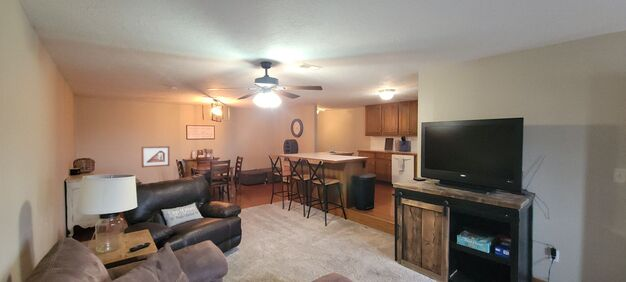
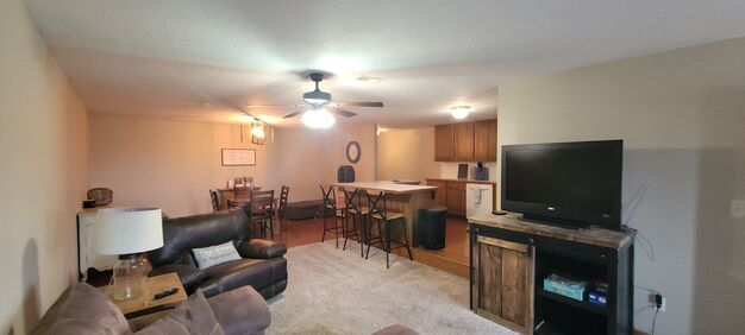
- picture frame (155, 156)
